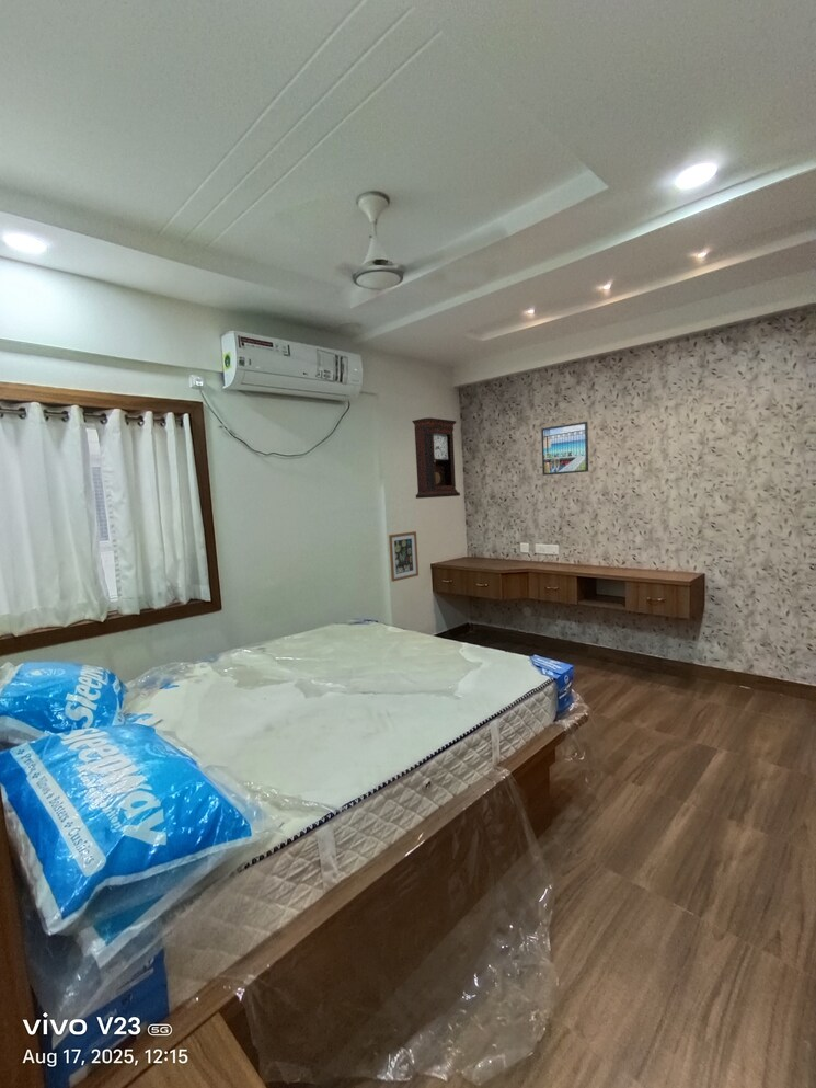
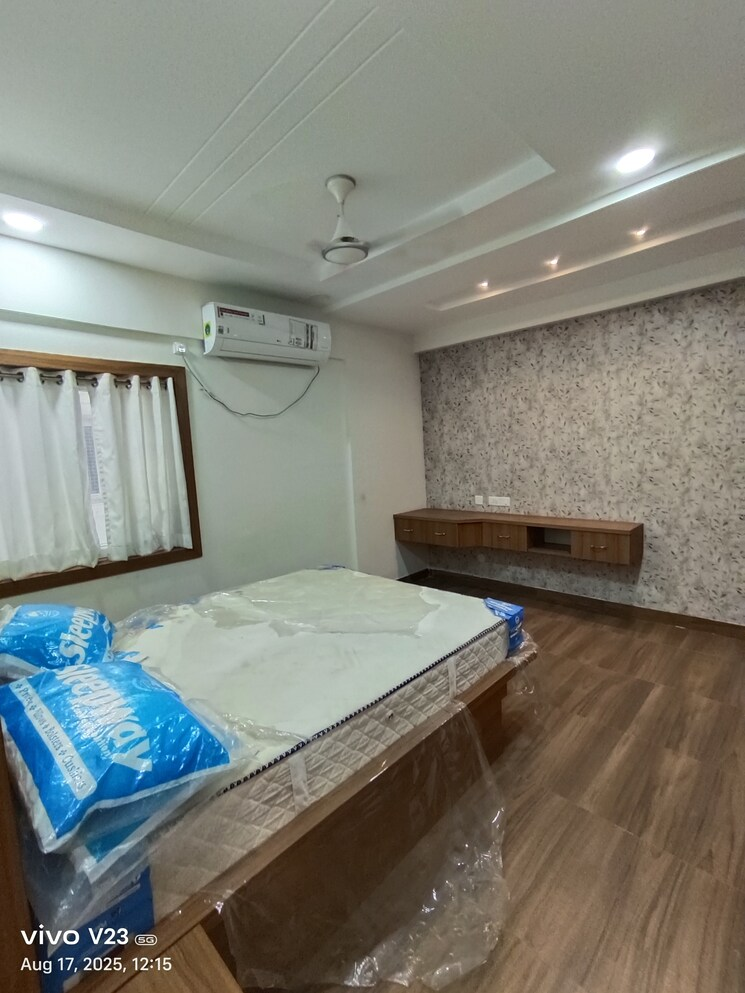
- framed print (564, 449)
- wall art (404, 556)
- pendulum clock (438, 459)
